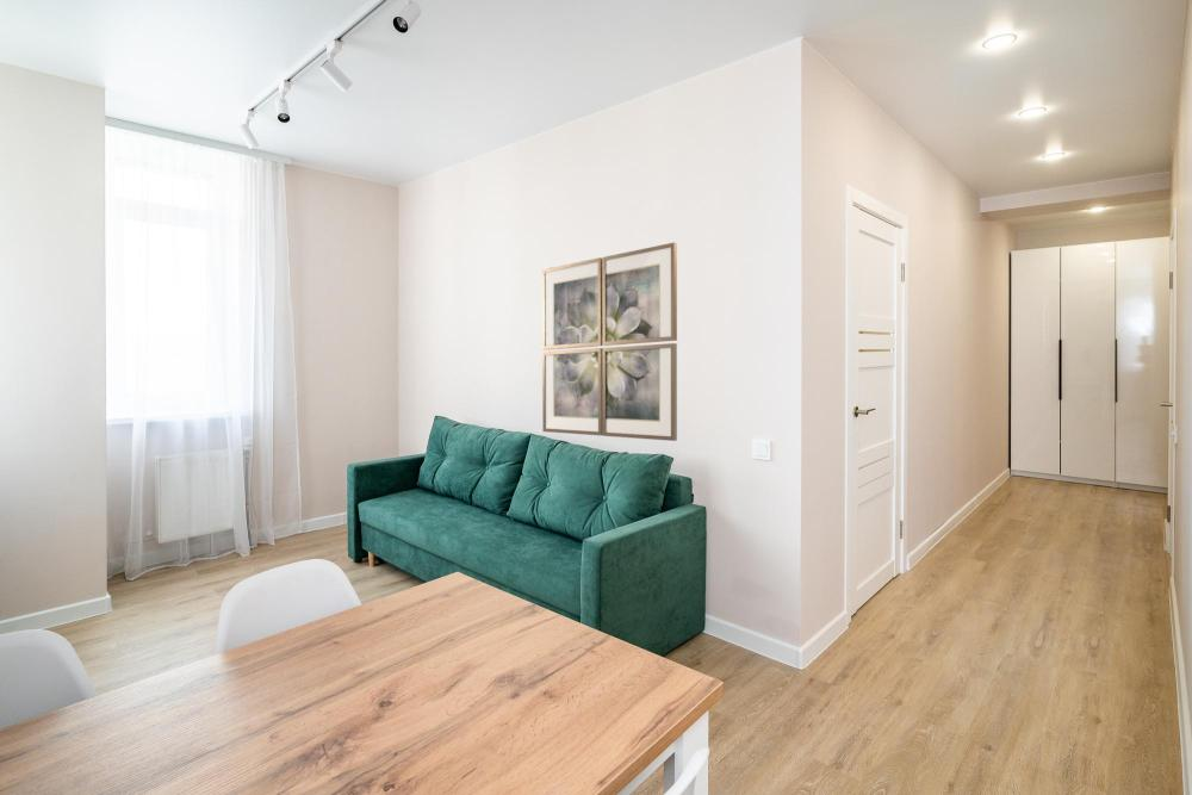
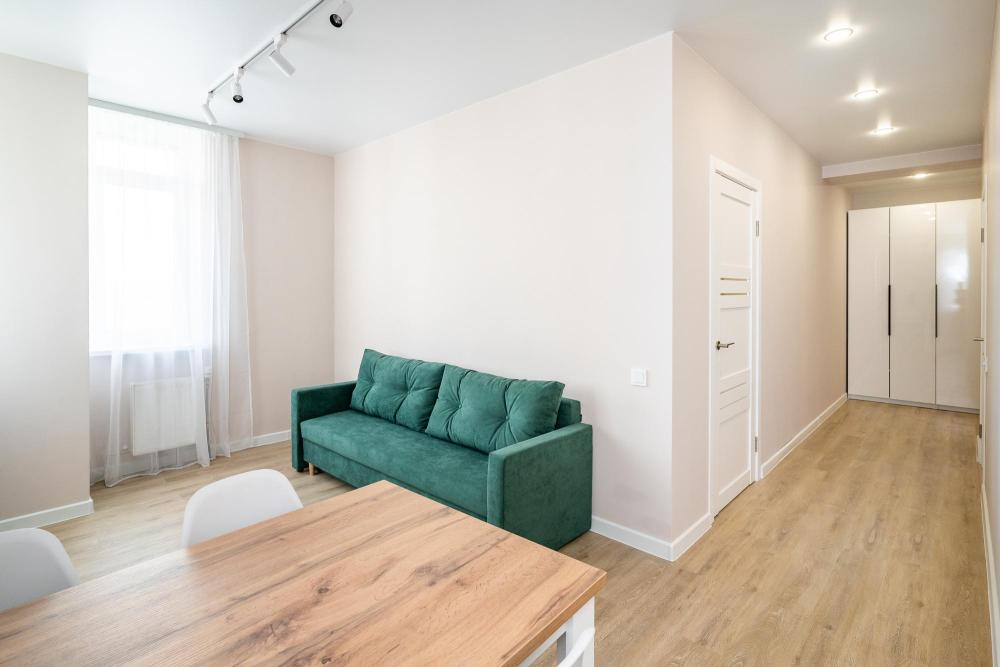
- wall art (603, 348)
